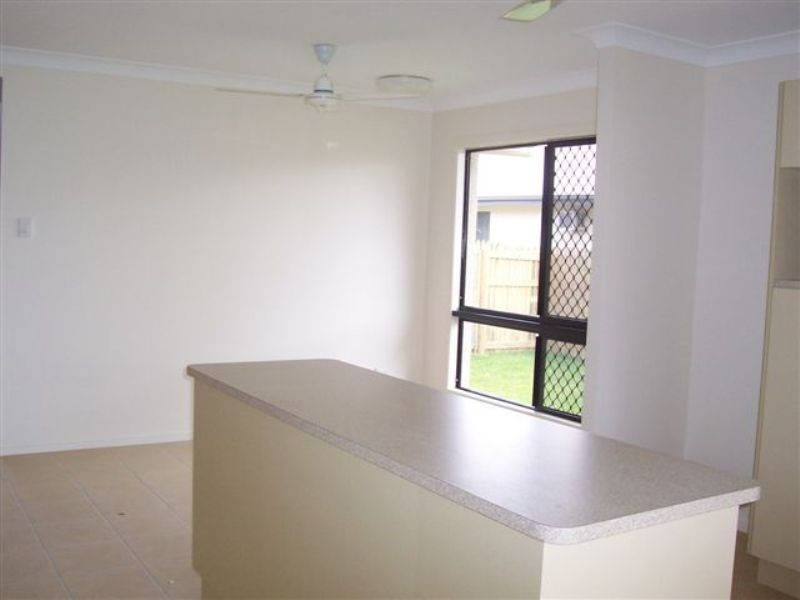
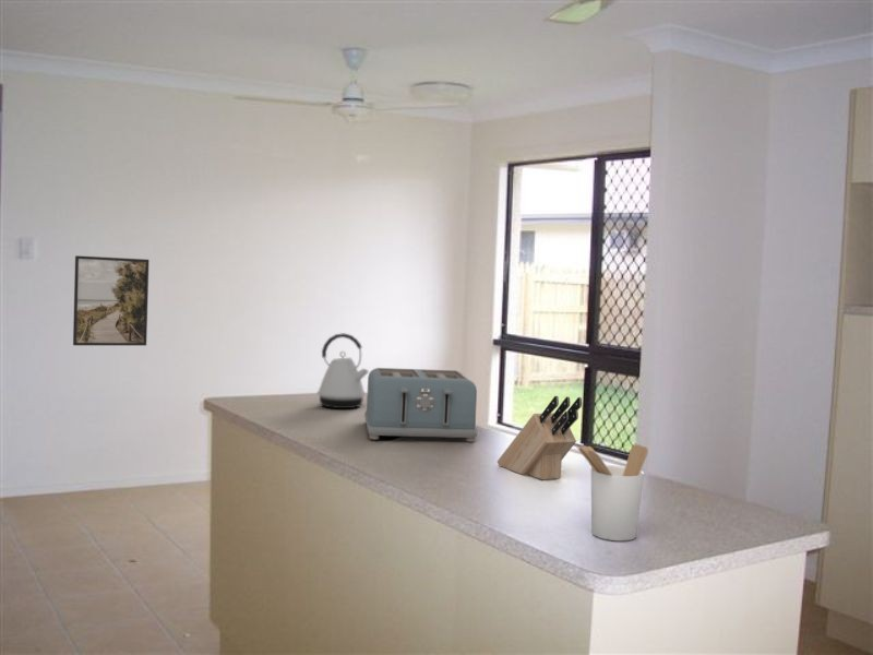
+ utensil holder (607, 488)
+ kettle (343, 369)
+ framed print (111, 301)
+ knife block (540, 432)
+ toaster (419, 403)
